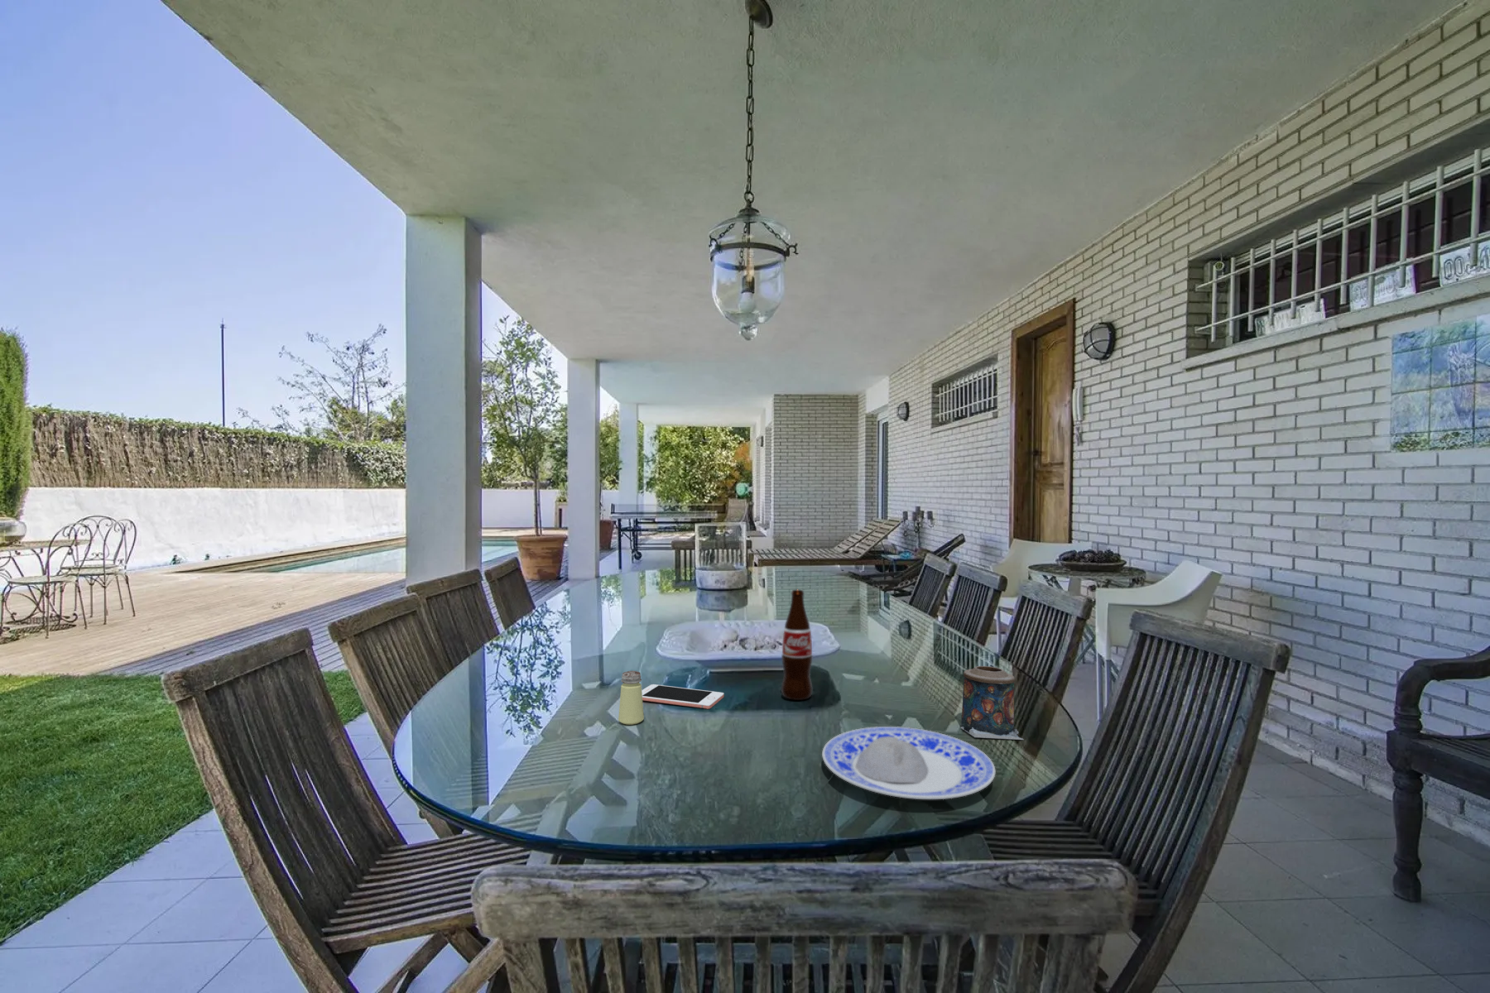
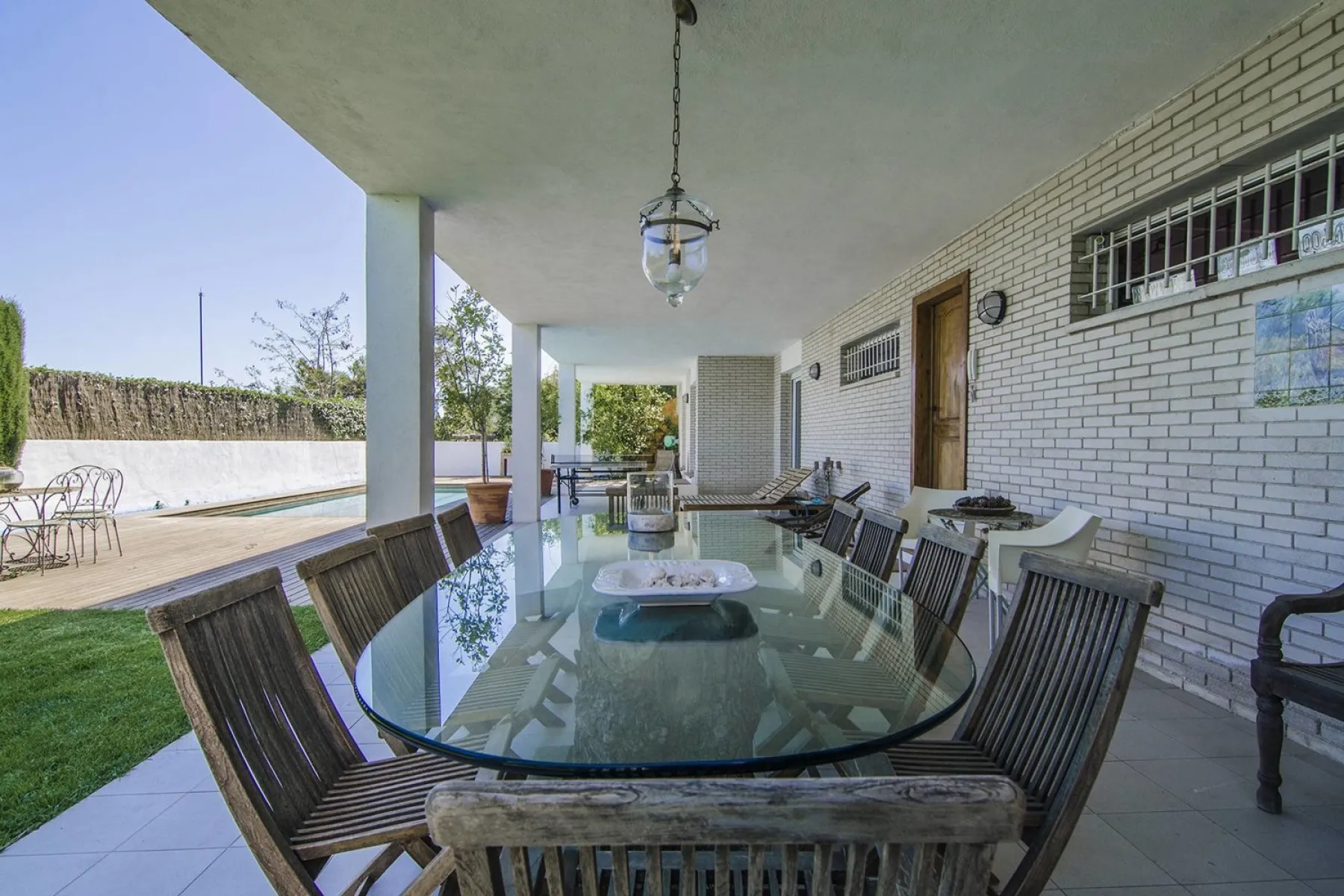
- cell phone (678, 696)
- bottle (797, 643)
- plate (906, 757)
- candle (993, 700)
- saltshaker (631, 696)
